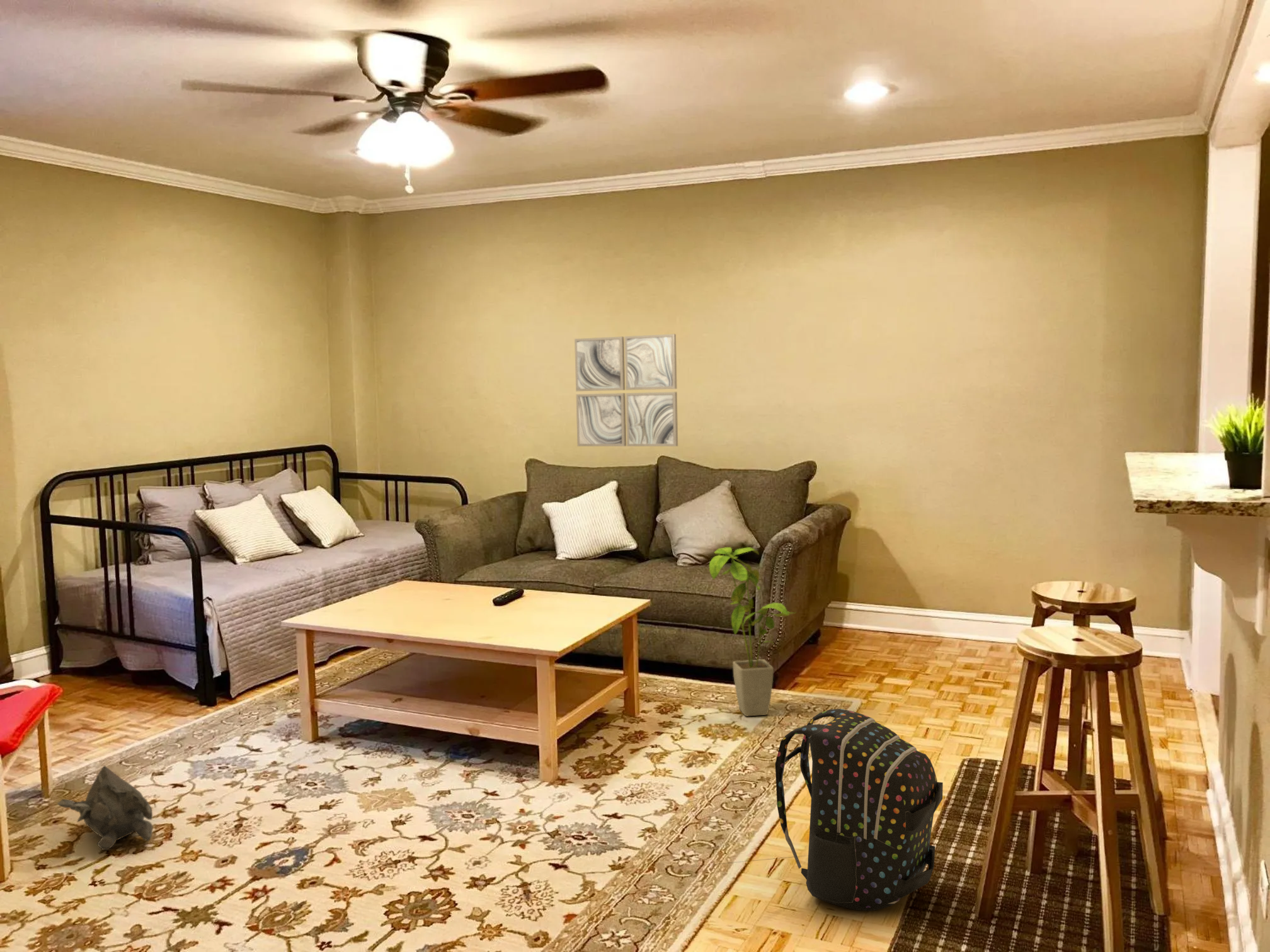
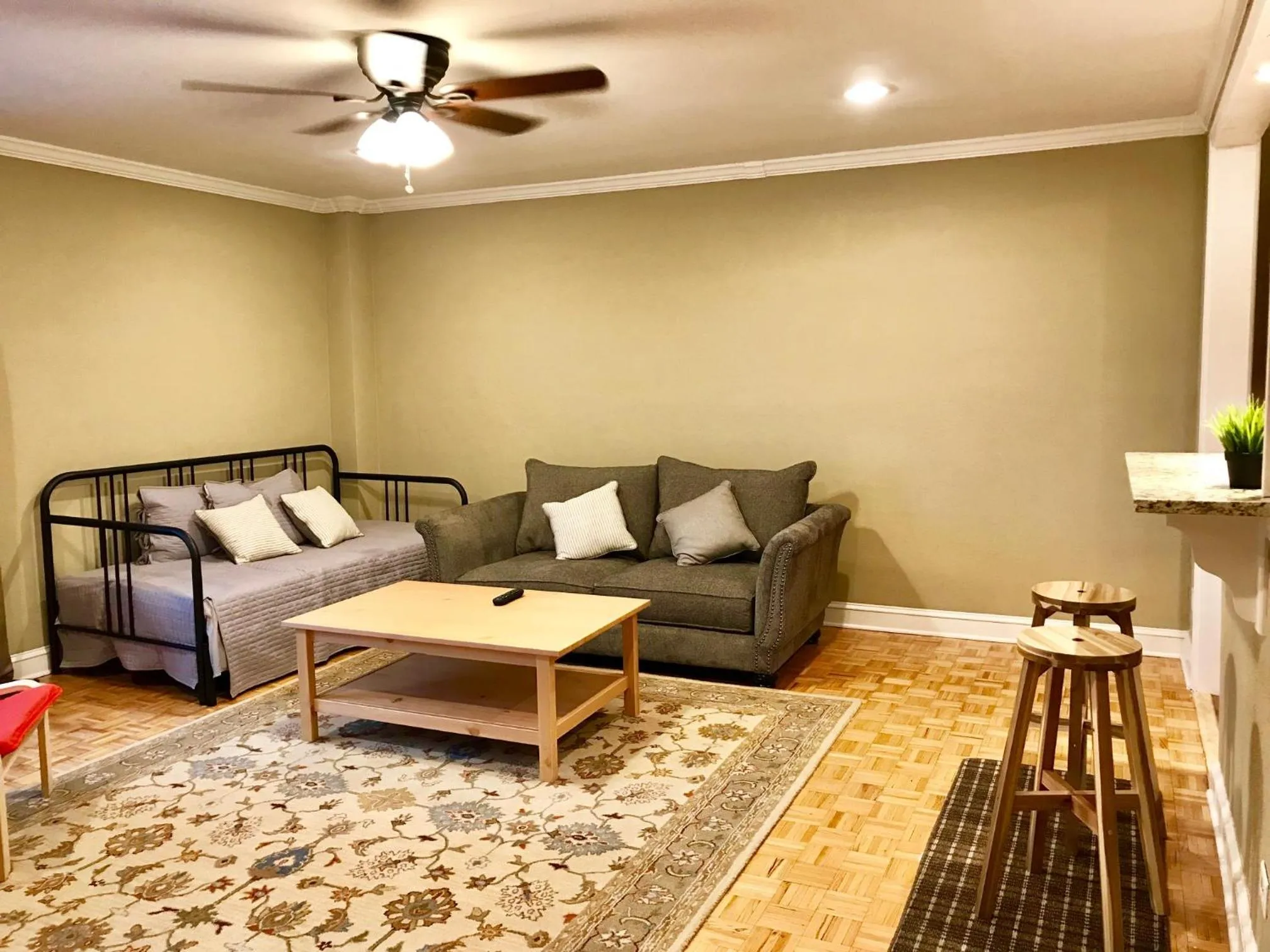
- house plant (749, 633)
- plush toy (122, 802)
- wall art (626, 393)
- backpack (857, 807)
